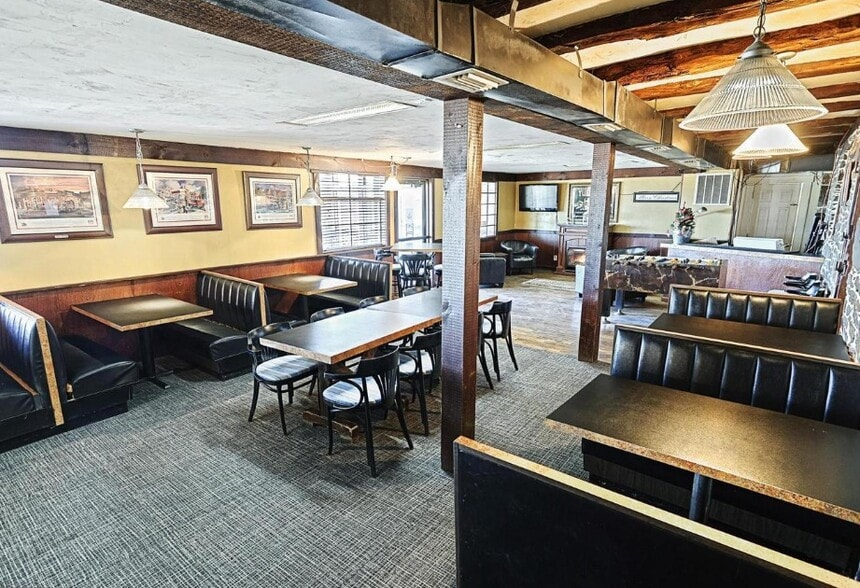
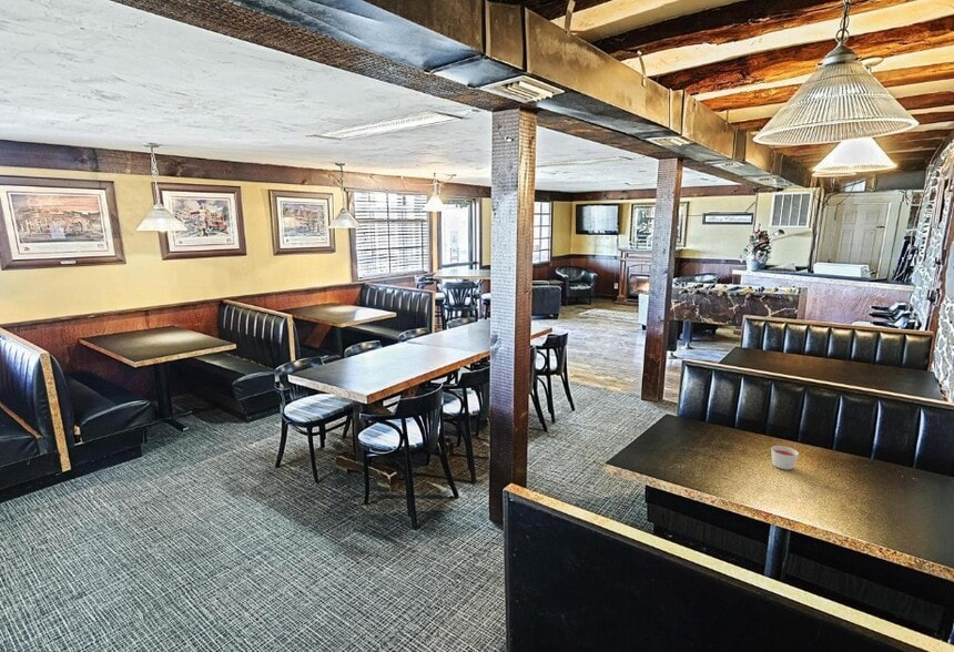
+ candle (783, 458)
